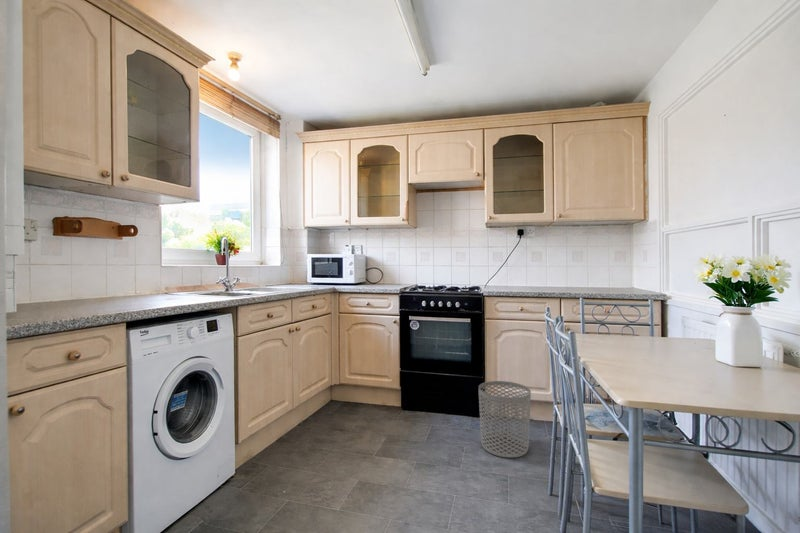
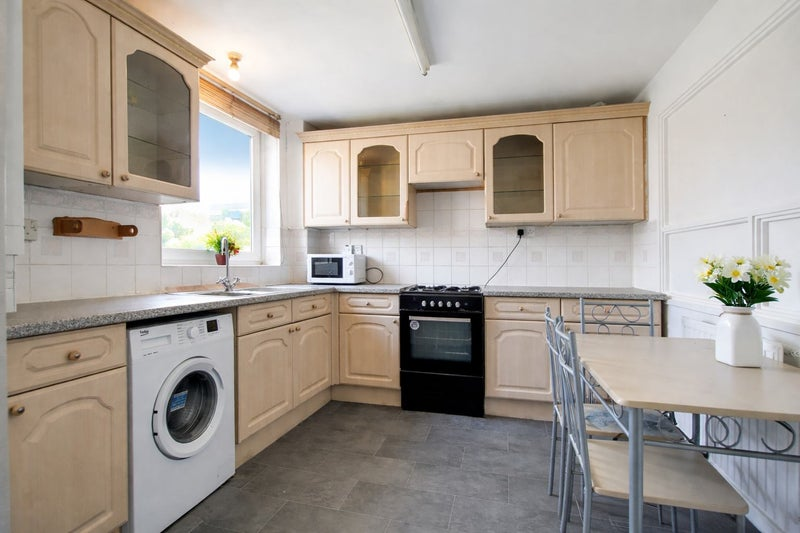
- waste bin (504, 417)
